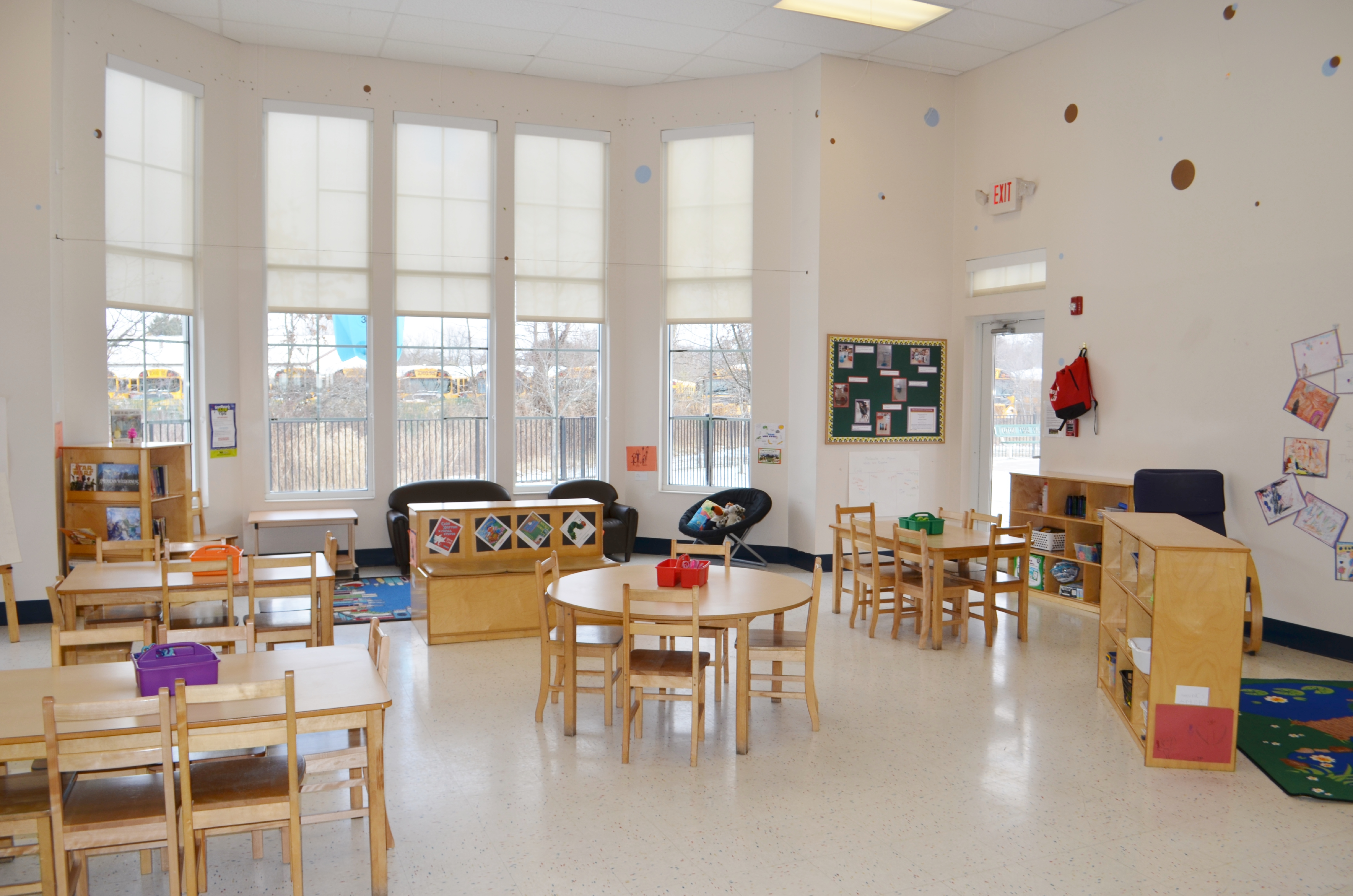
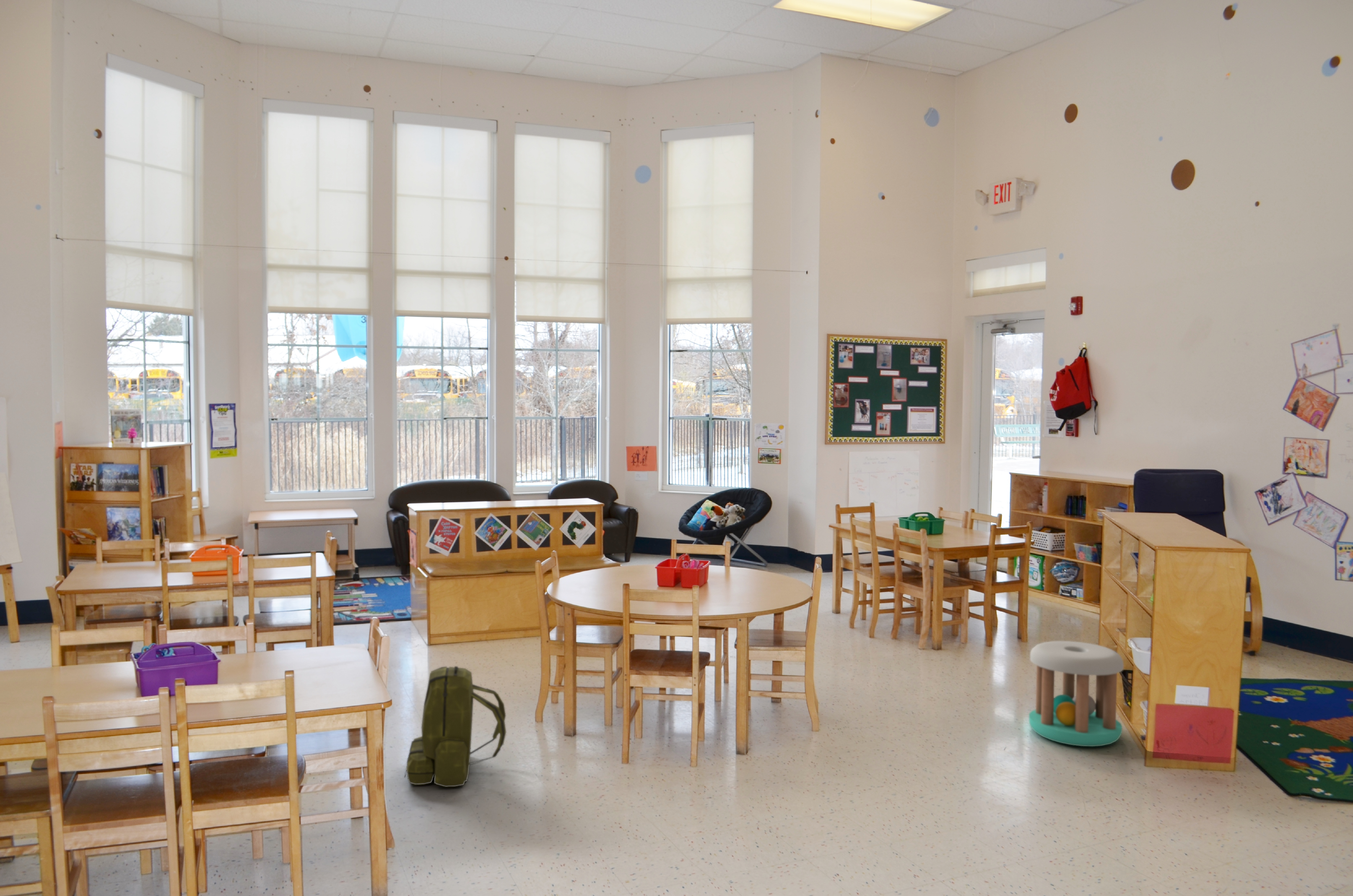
+ stool (1074, 692)
+ backpack (457, 718)
